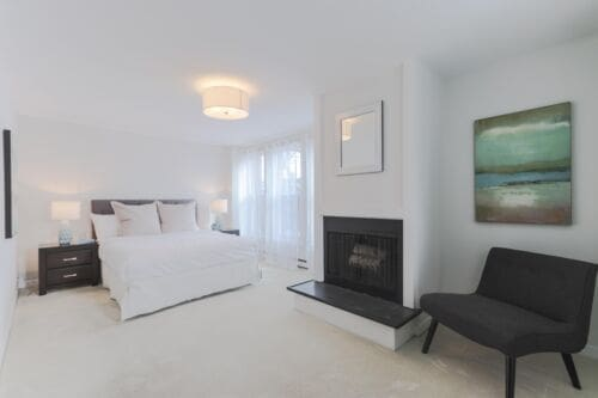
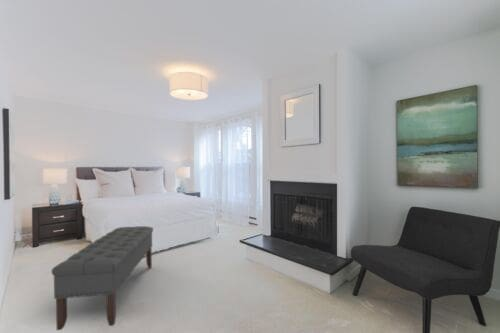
+ bench (115, 265)
